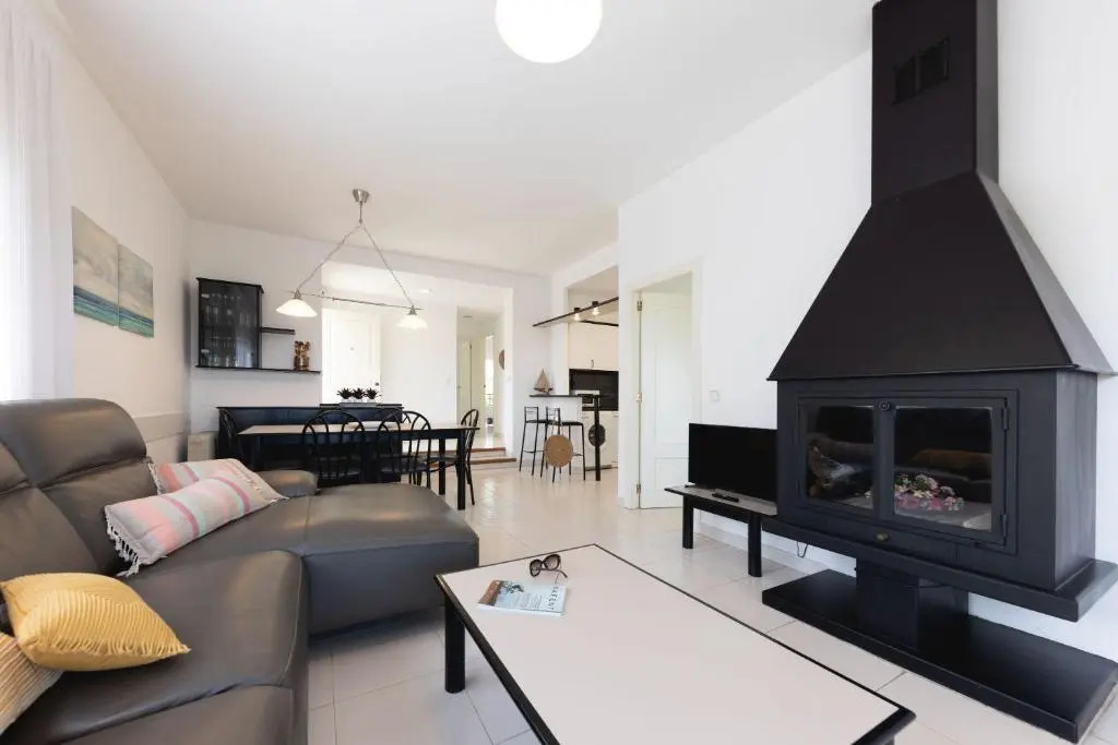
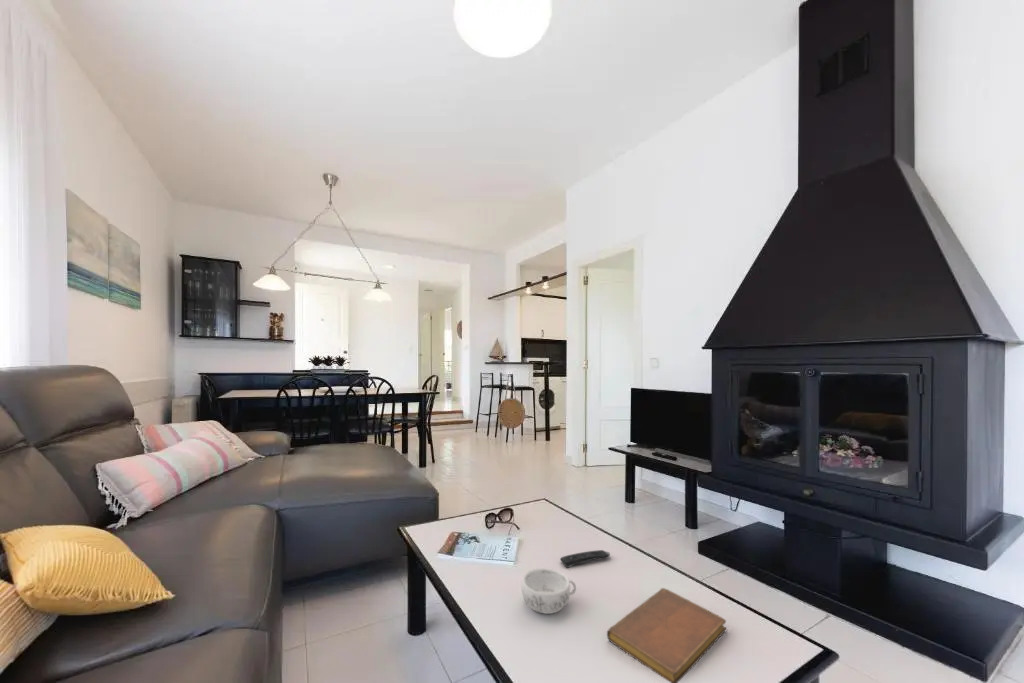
+ notebook (667, 628)
+ remote control (586, 557)
+ decorative bowl (549, 591)
